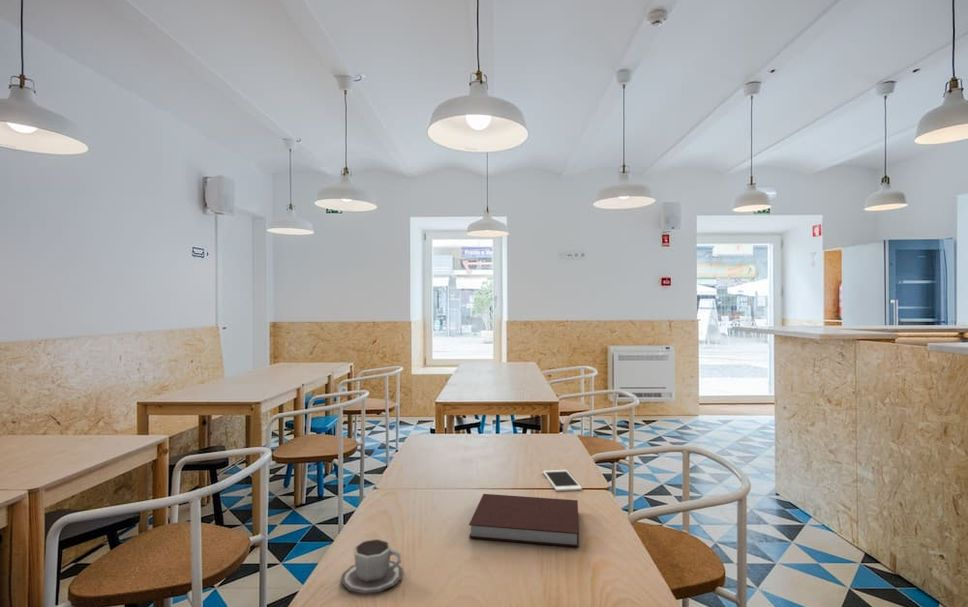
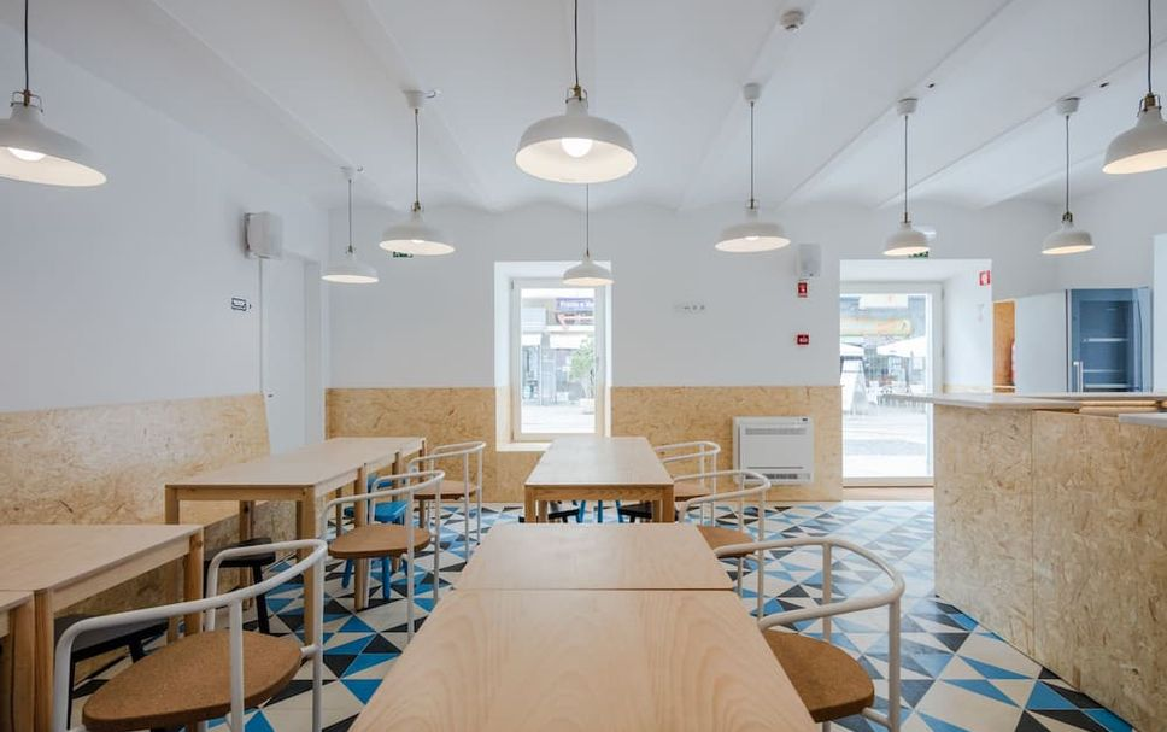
- notebook (526, 517)
- cell phone (561, 479)
- cup (372, 563)
